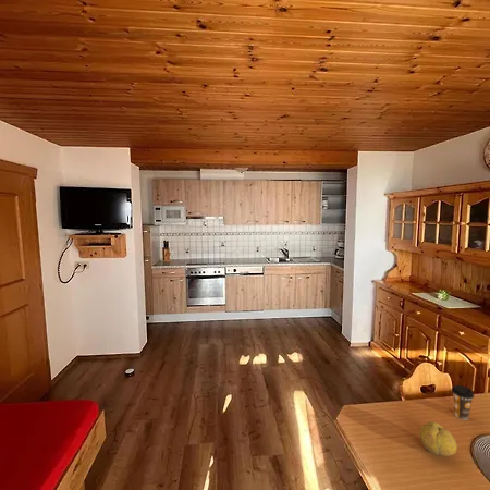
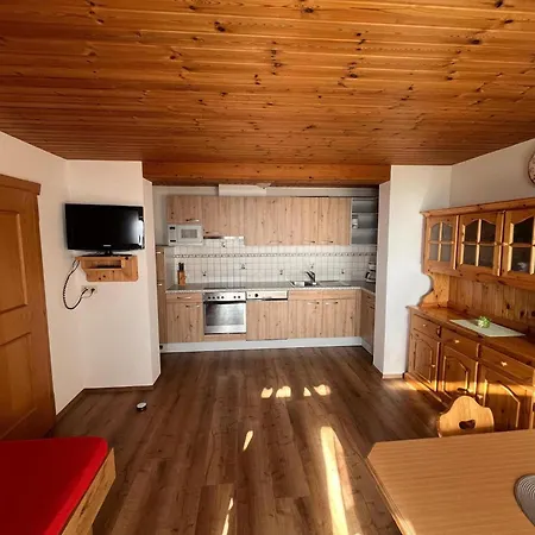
- coffee cup (462, 402)
- fruit (437, 439)
